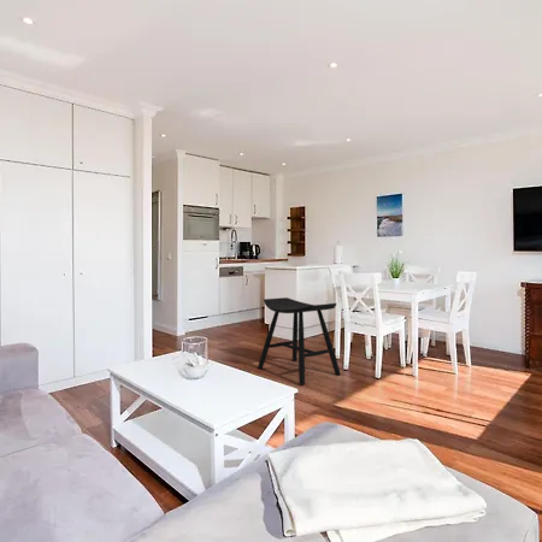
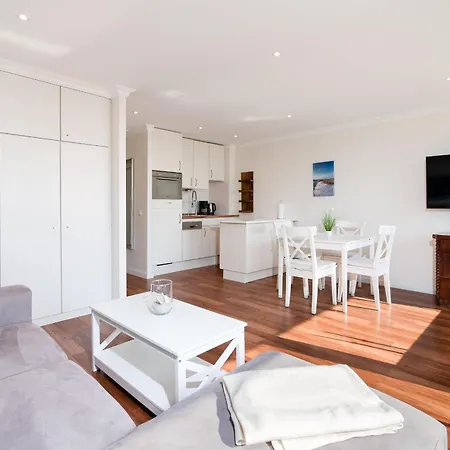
- stool (299, 336)
